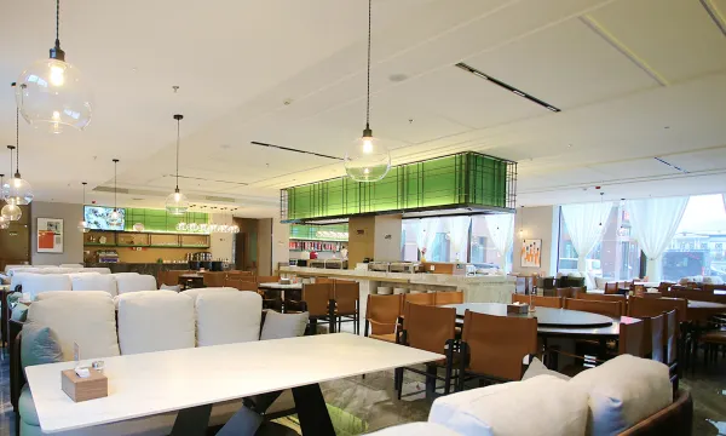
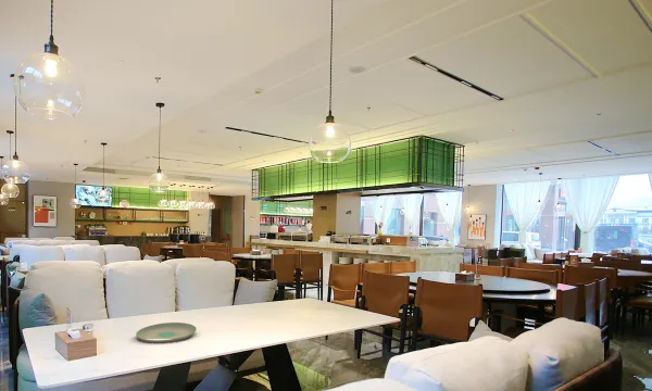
+ plate (166, 332)
